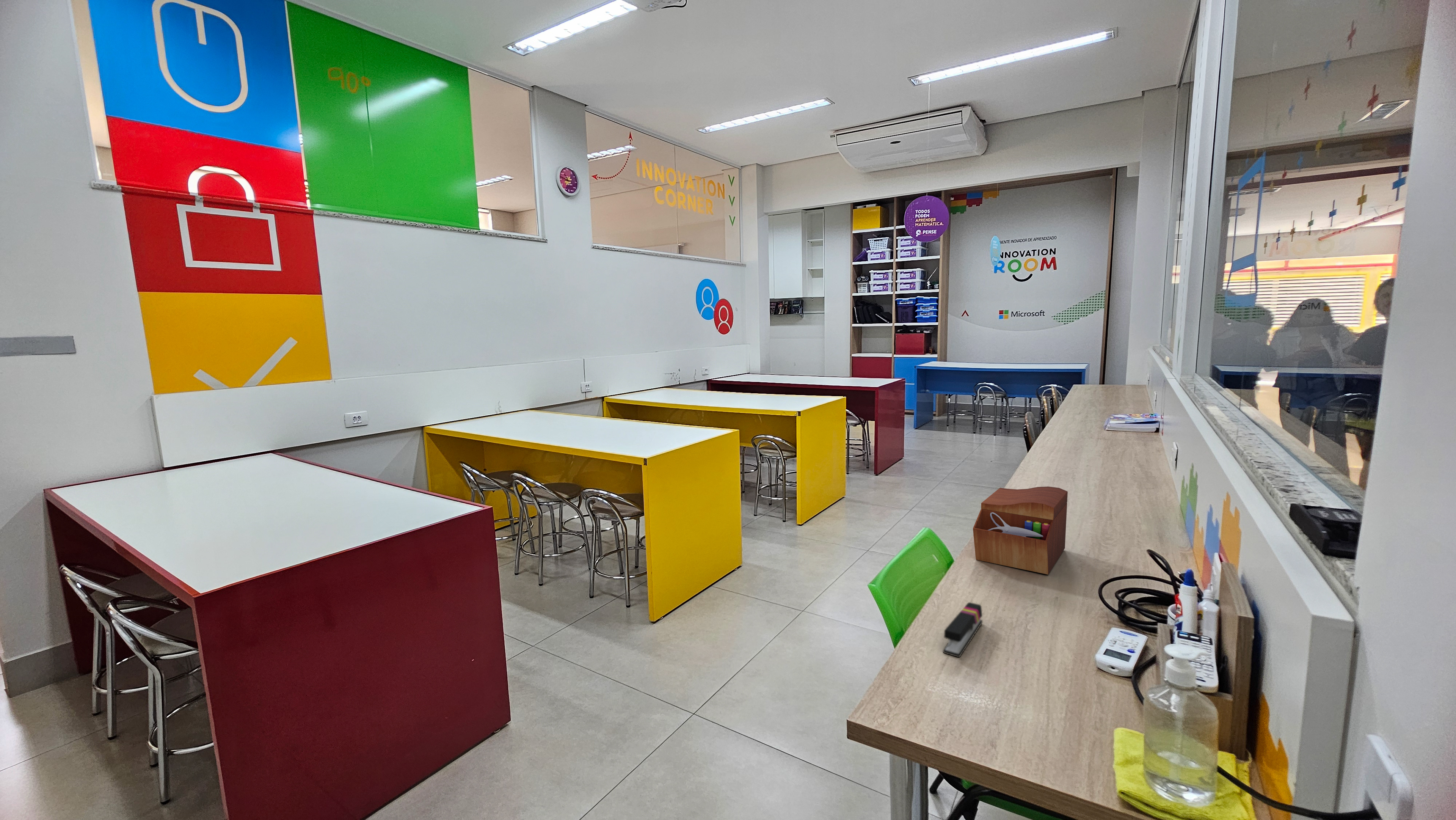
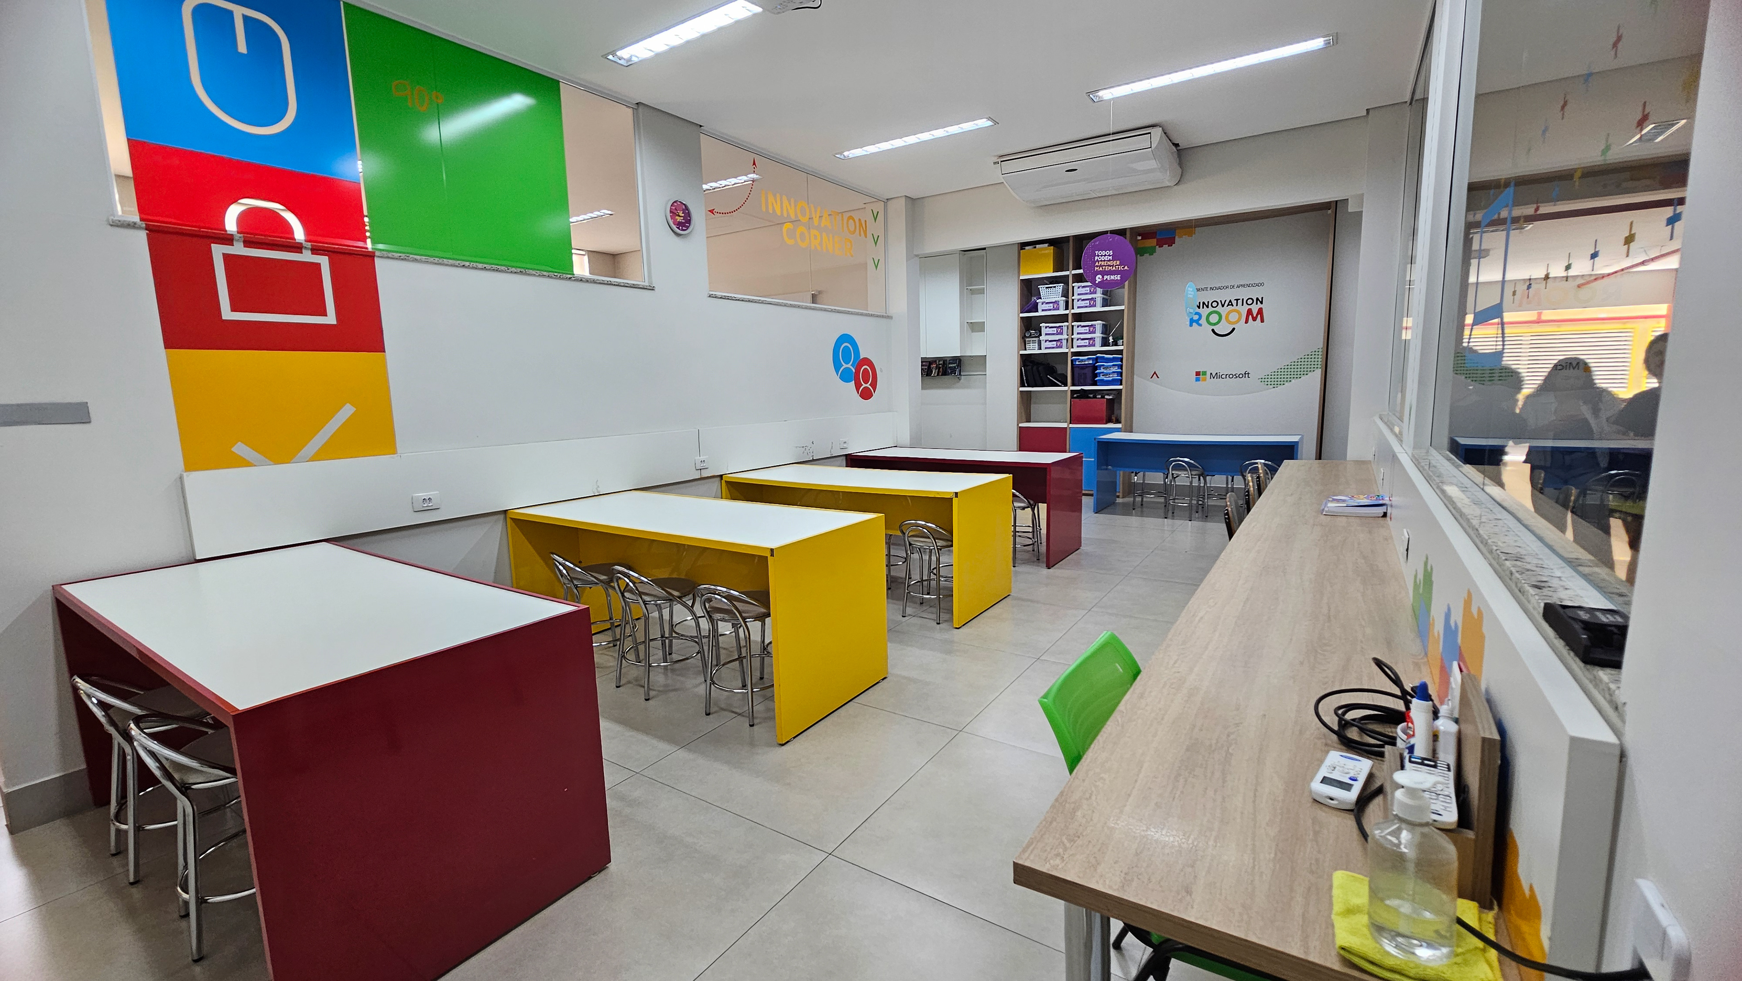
- stapler (964, 626)
- sewing box (1018, 525)
